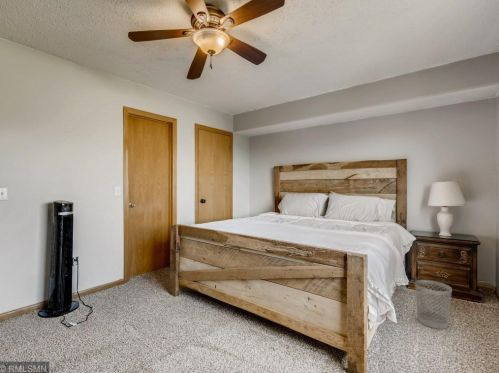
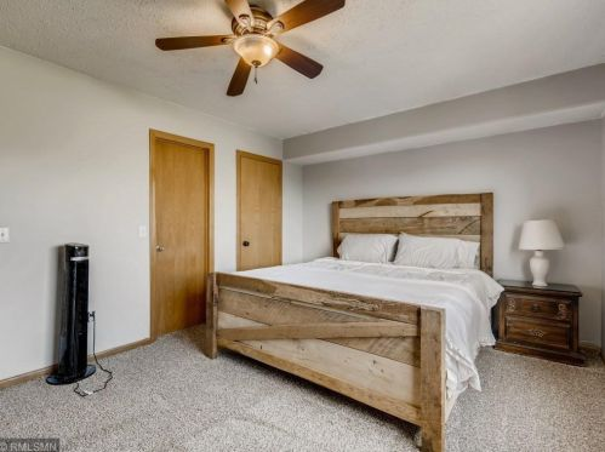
- wastebasket (432, 304)
